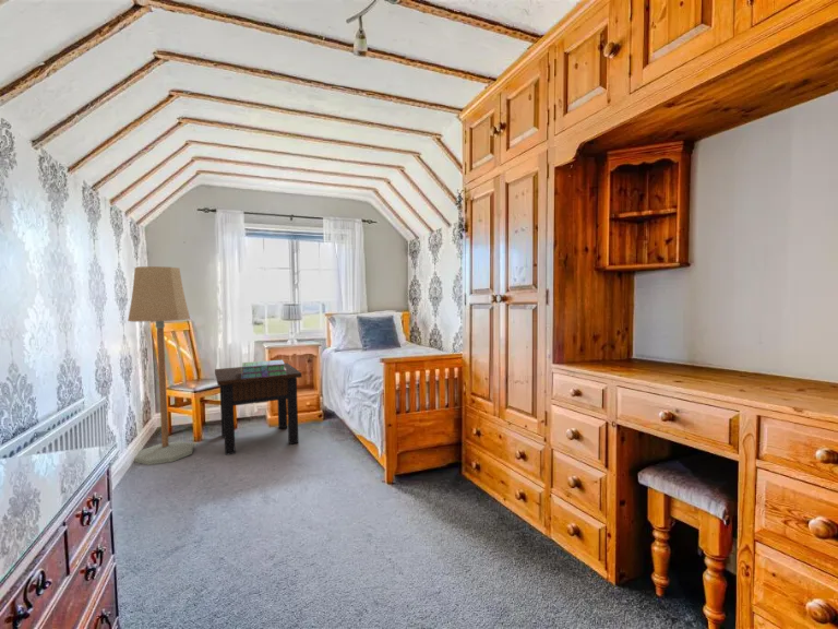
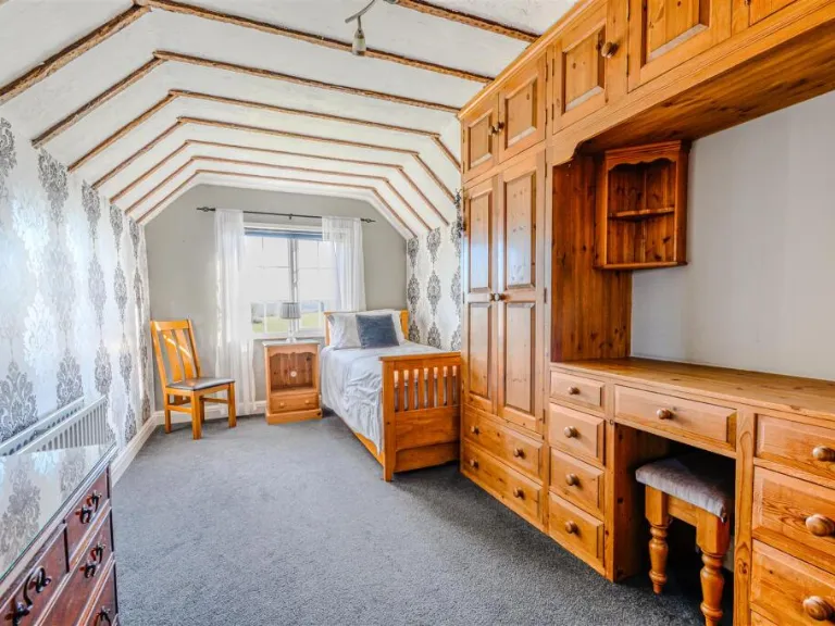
- stack of books (263, 368)
- side table (258, 402)
- floor lamp (161, 361)
